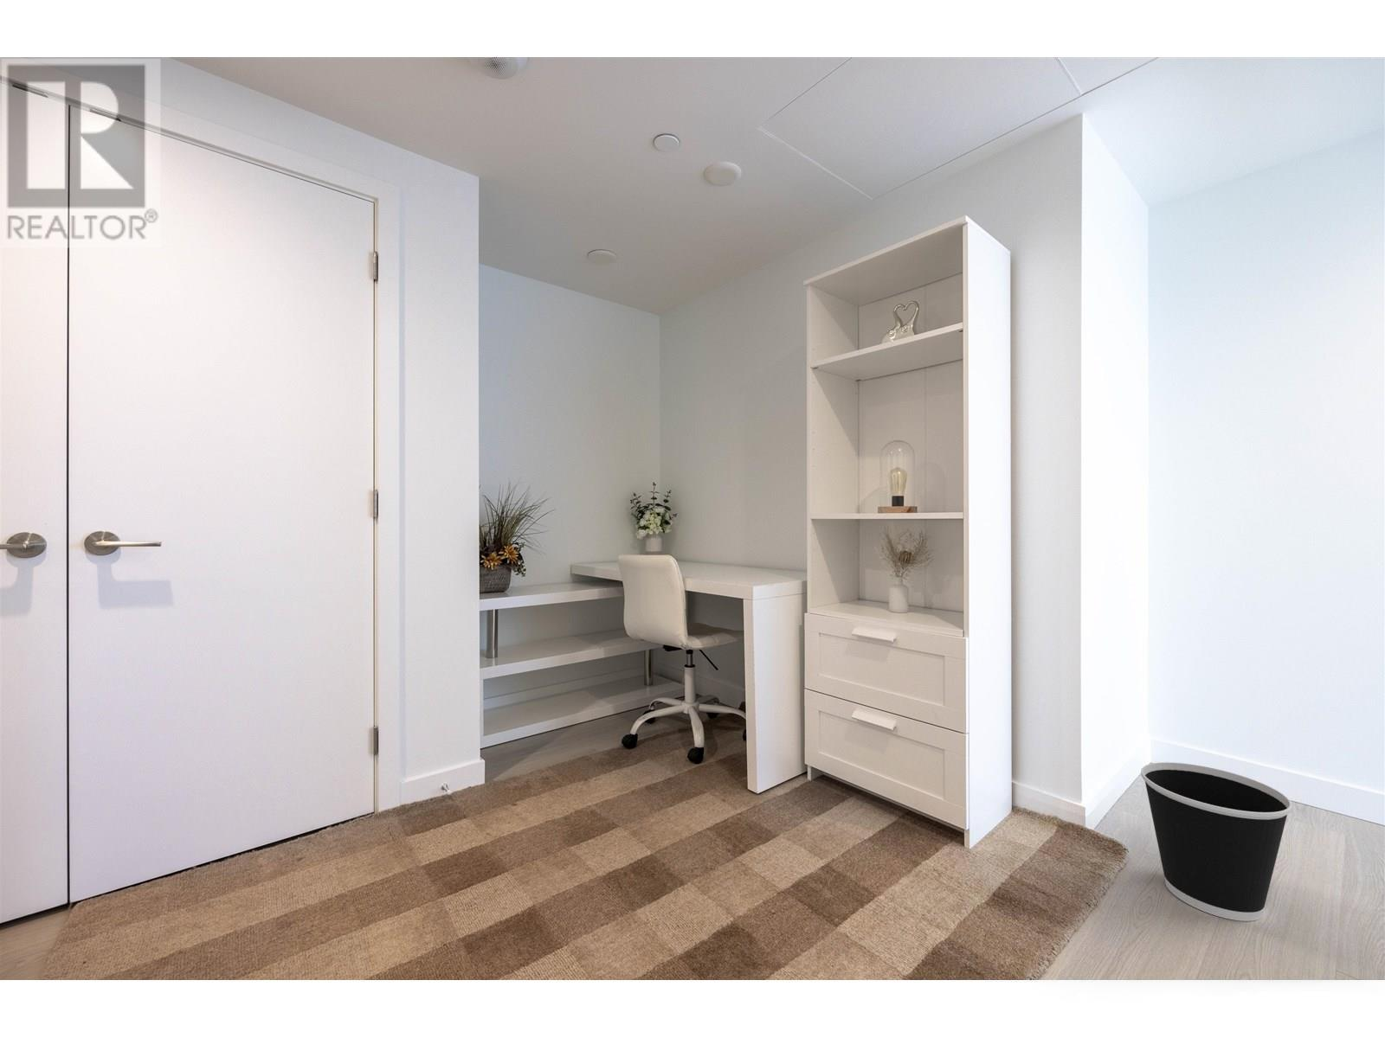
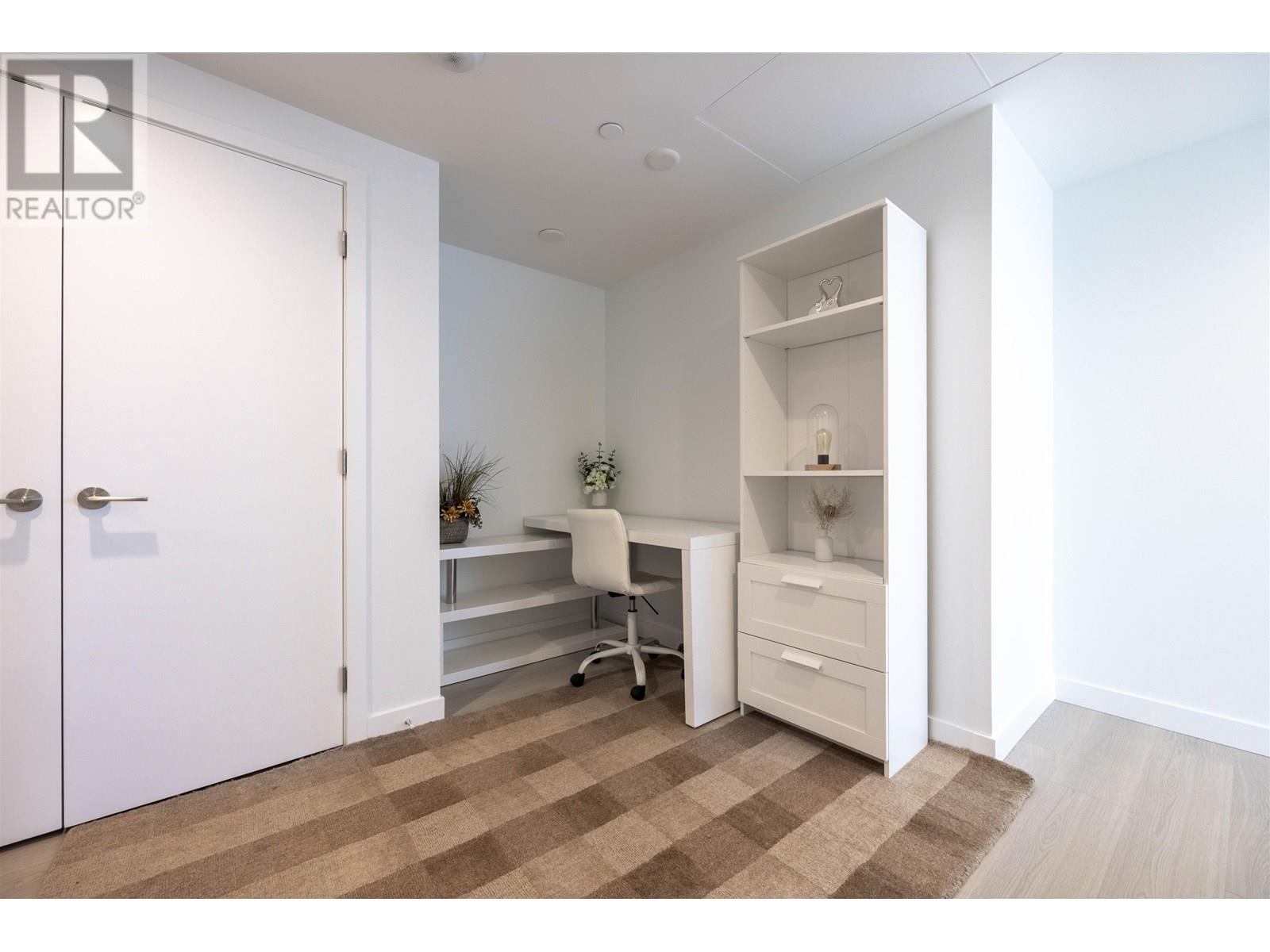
- wastebasket (1212, 840)
